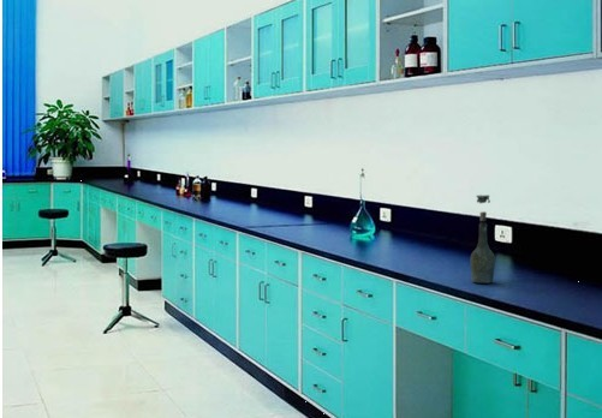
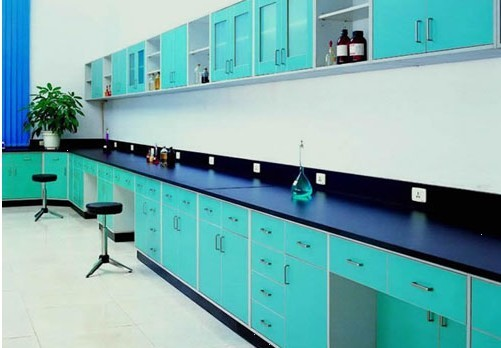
- bottle (482, 238)
